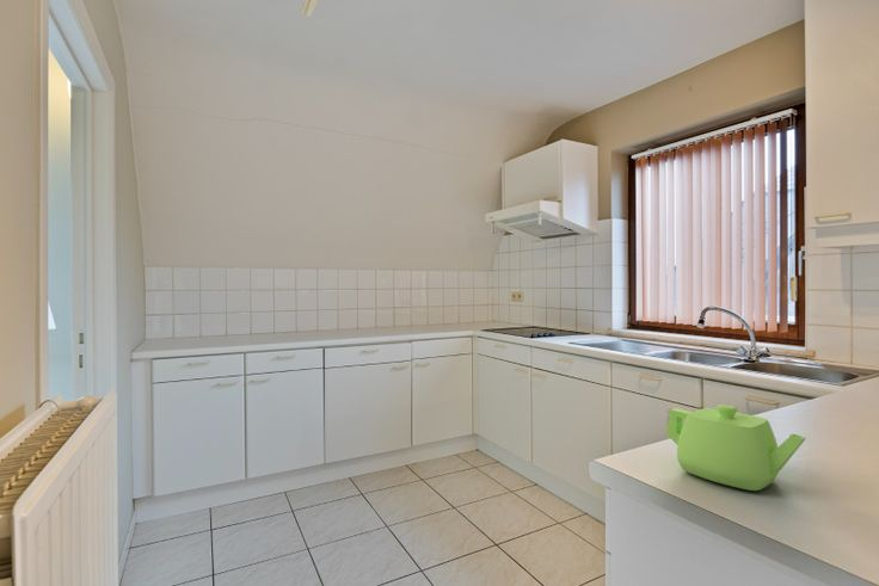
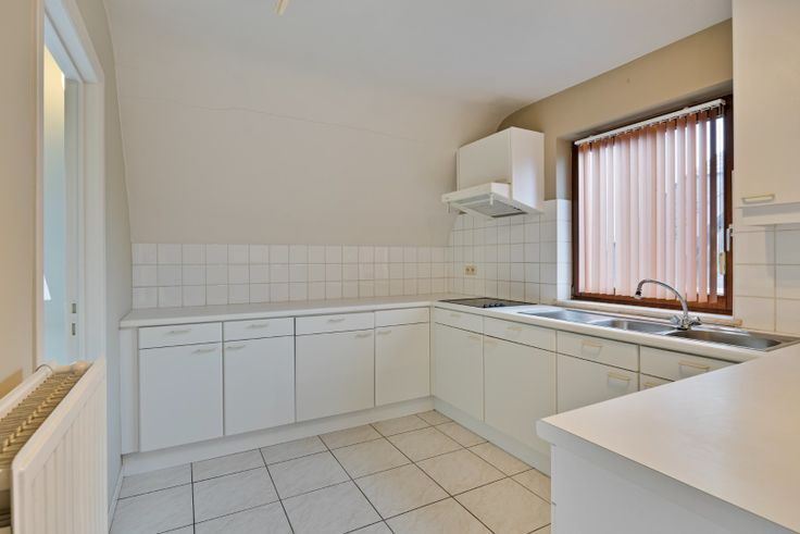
- teakettle (729, 440)
